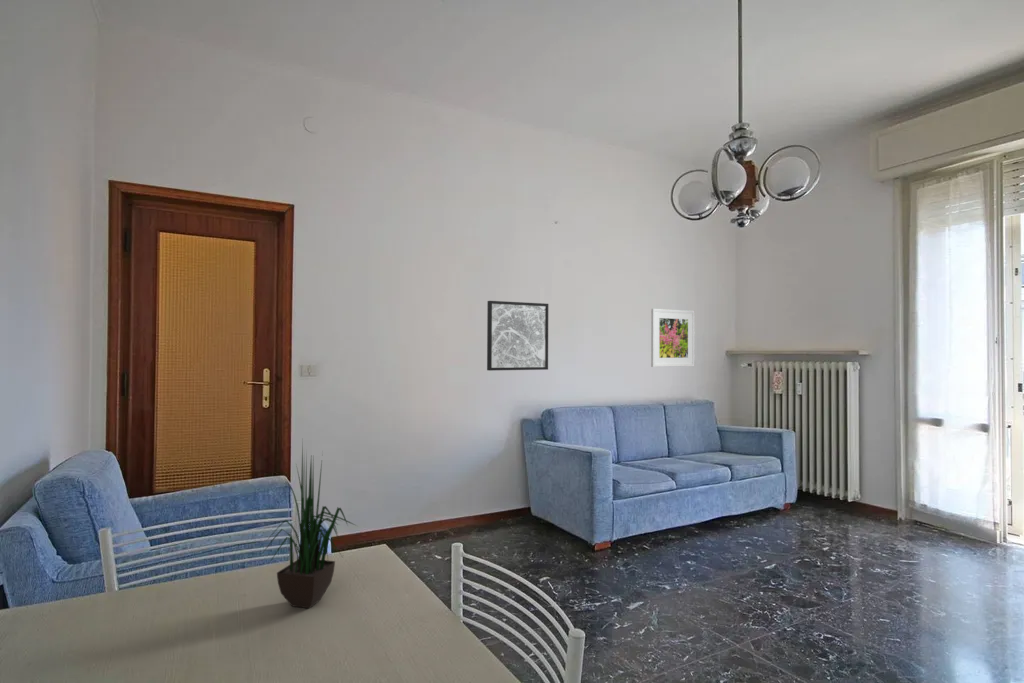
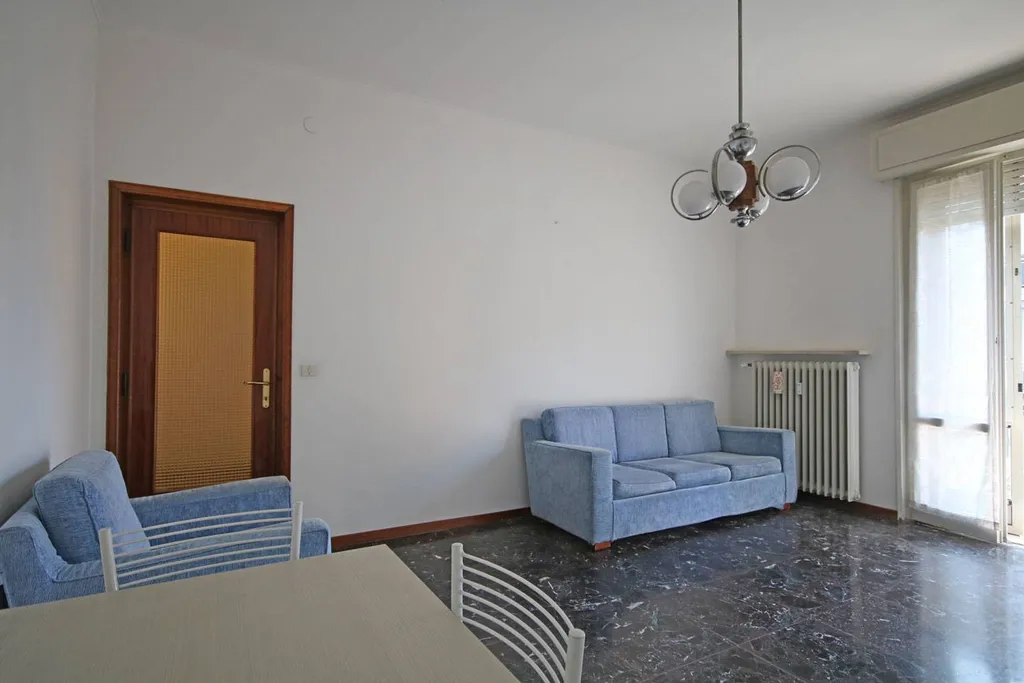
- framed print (673, 338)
- potted plant (313, 517)
- wall art (518, 336)
